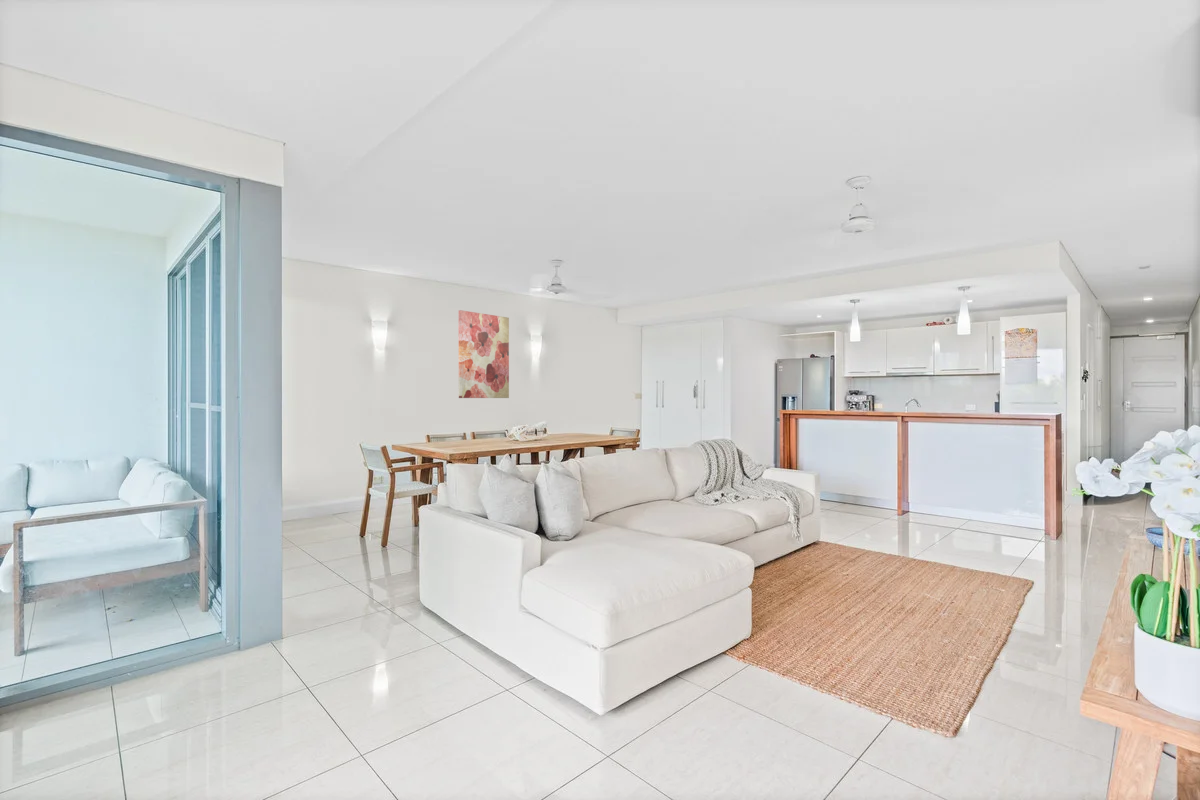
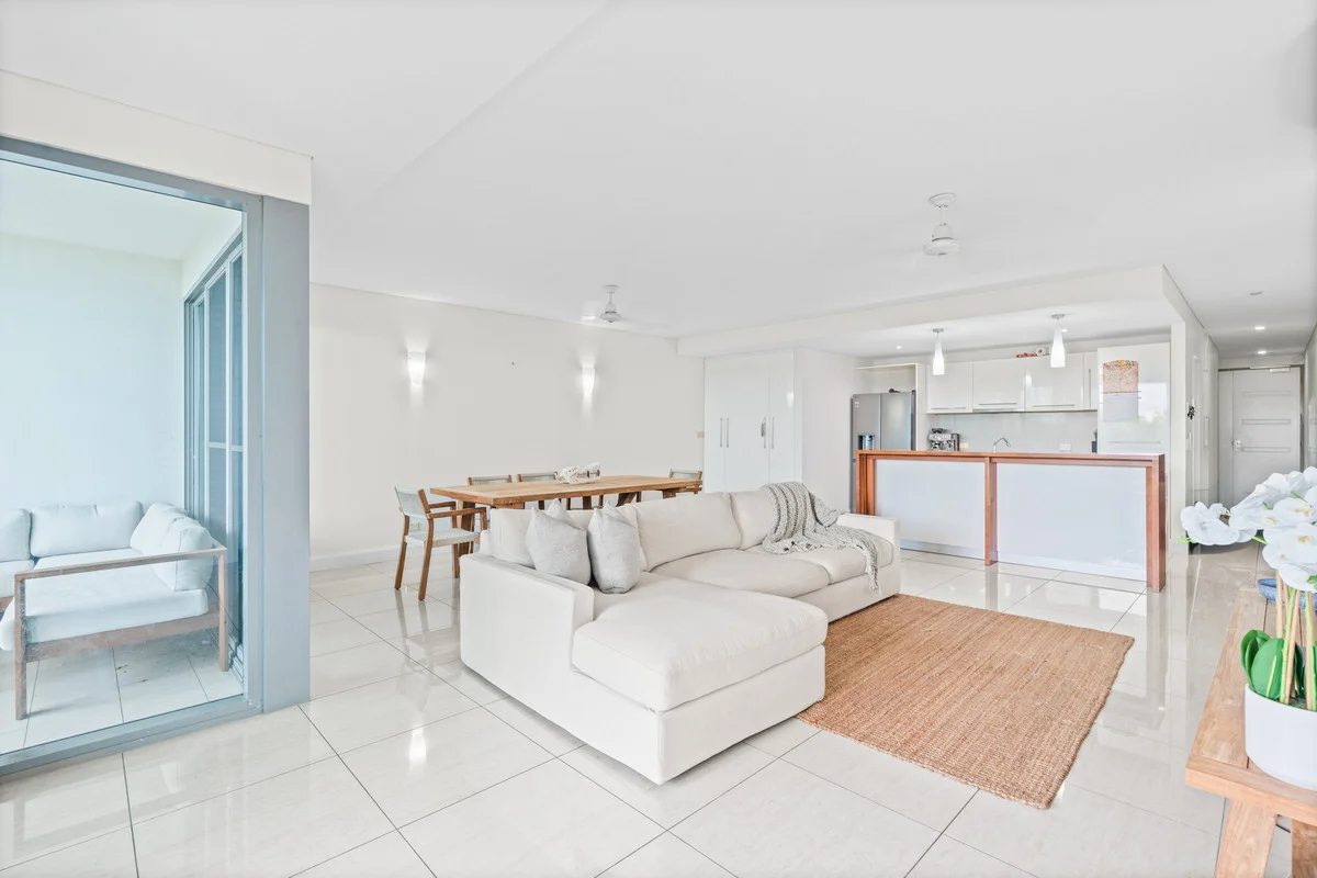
- wall art (484, 356)
